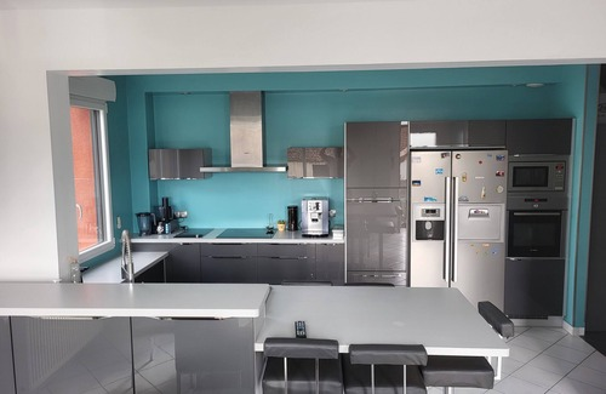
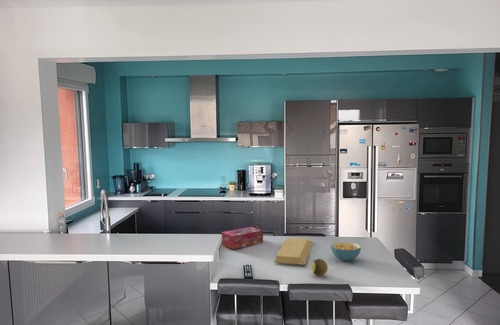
+ fruit (319, 267)
+ tissue box (242, 237)
+ cereal bowl (345, 252)
+ cutting board (295, 249)
